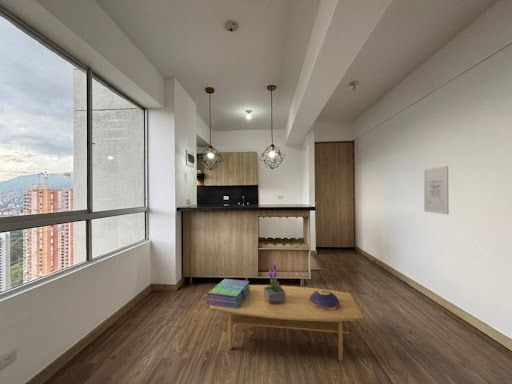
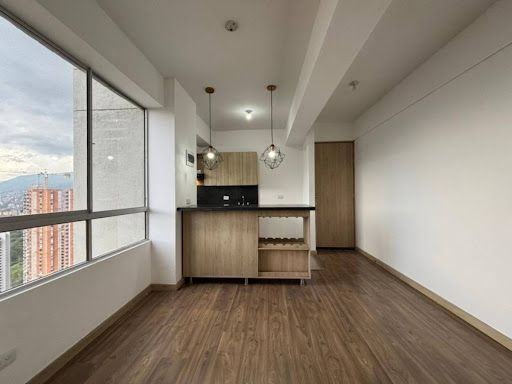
- decorative bowl (324, 297)
- coffee table (284, 319)
- stack of books (229, 291)
- wall art (435, 190)
- potted plant (274, 279)
